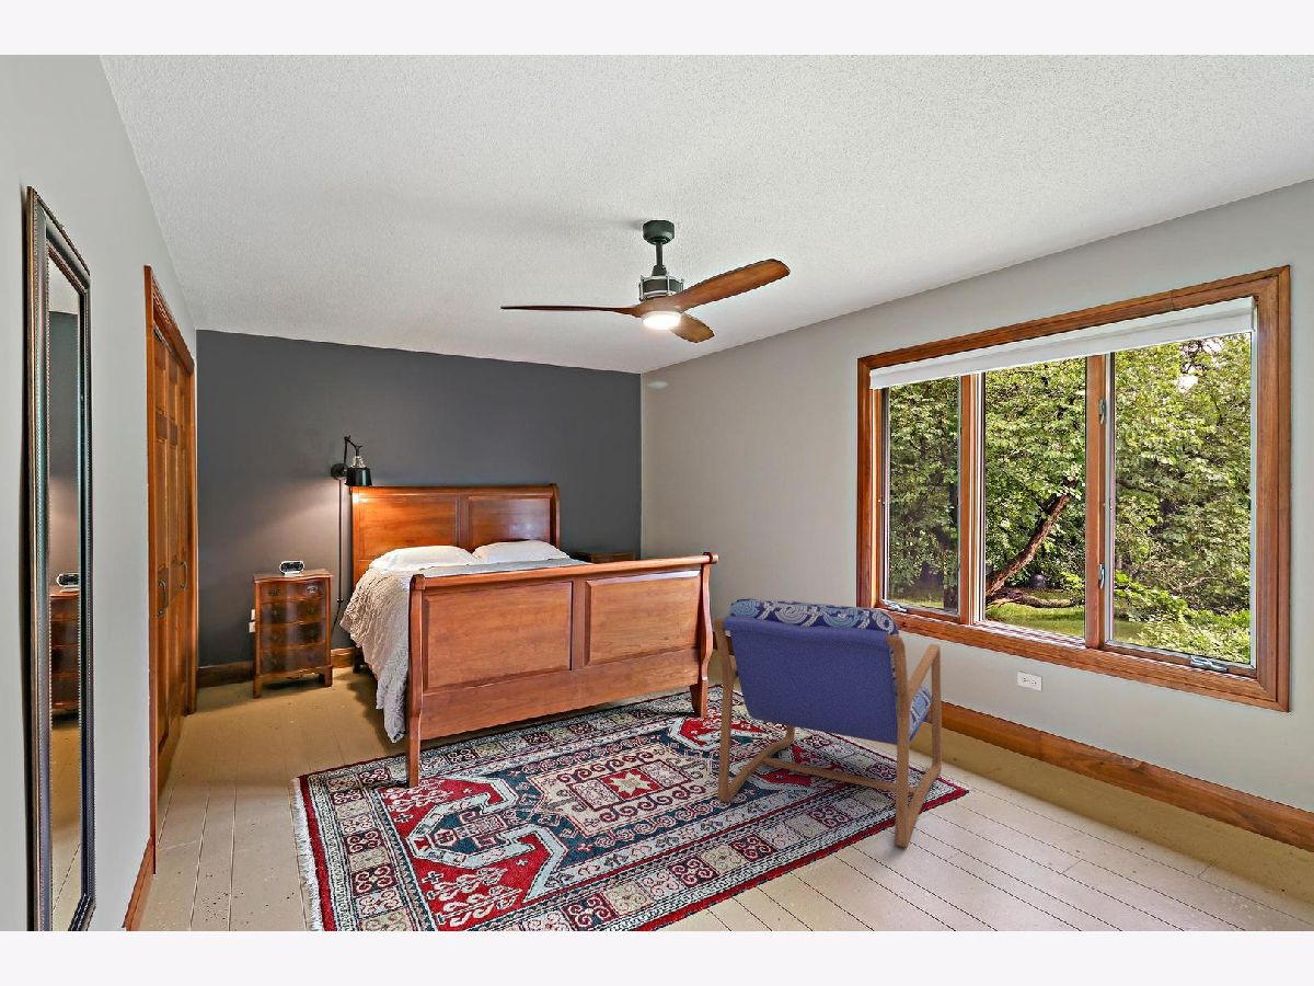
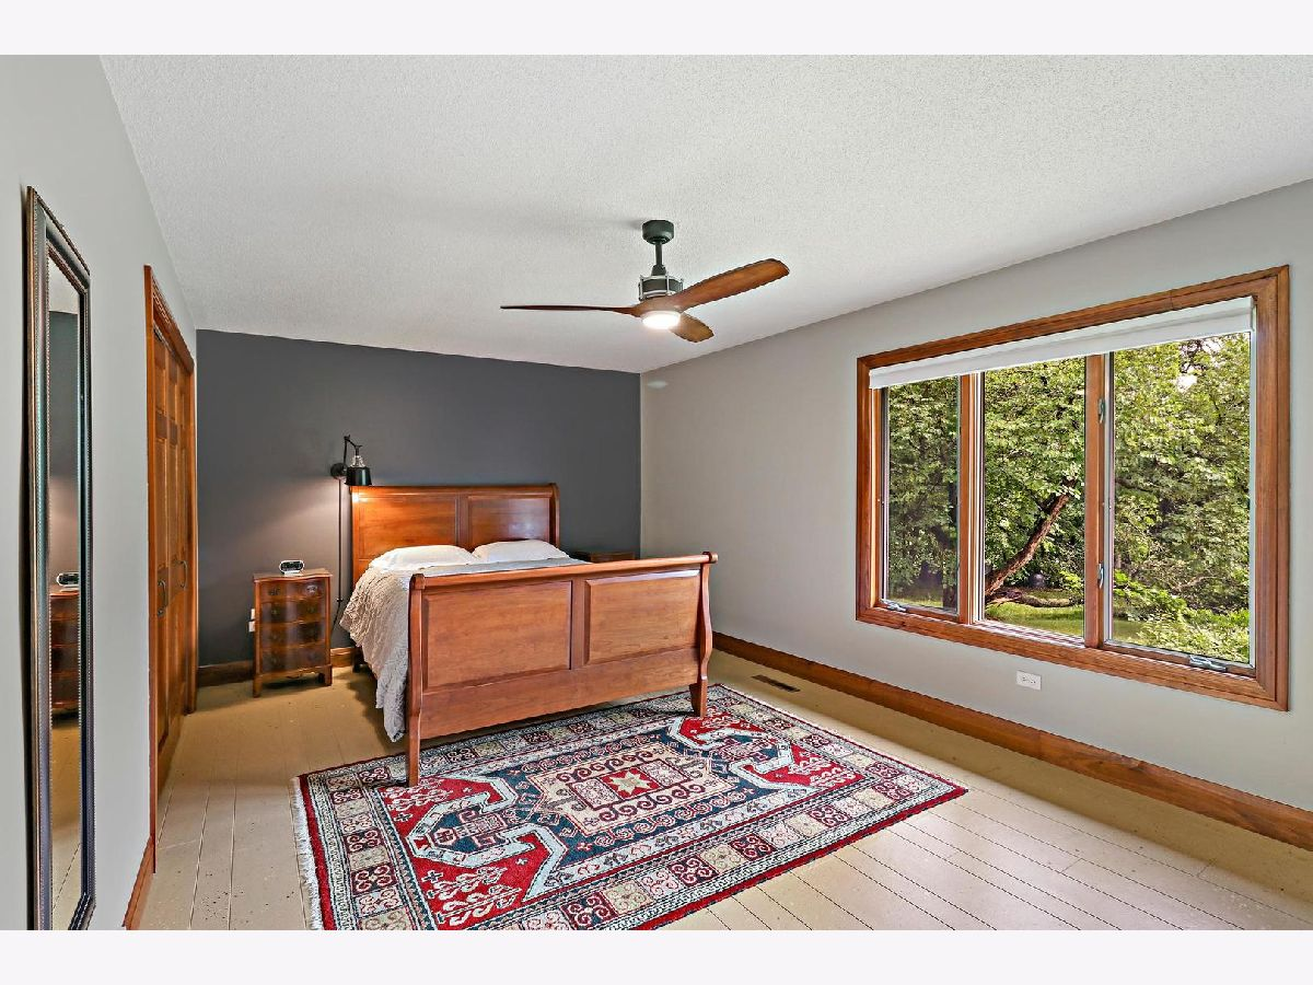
- armchair (834, 688)
